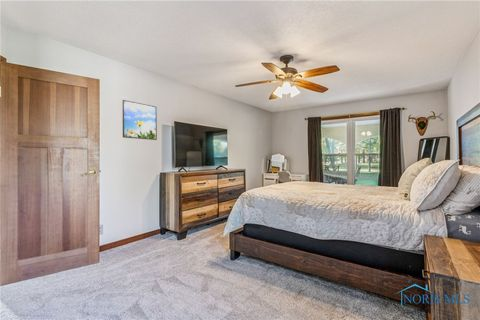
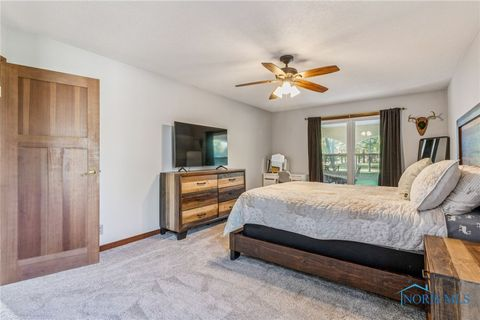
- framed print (140, 121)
